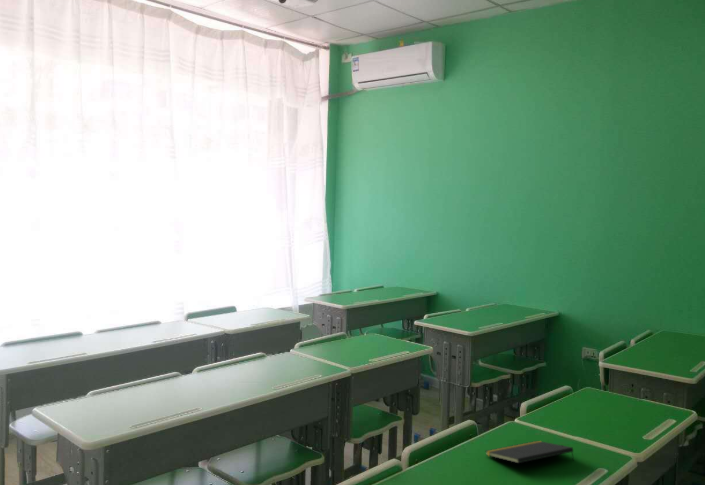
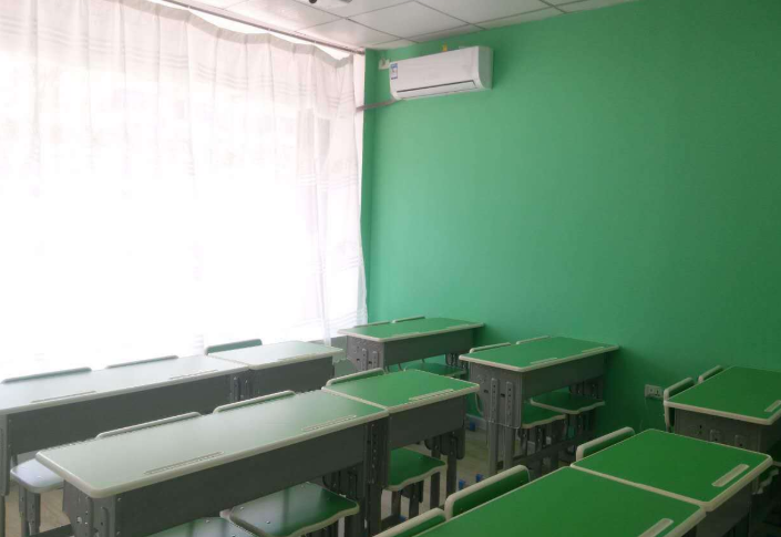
- notepad (528, 451)
